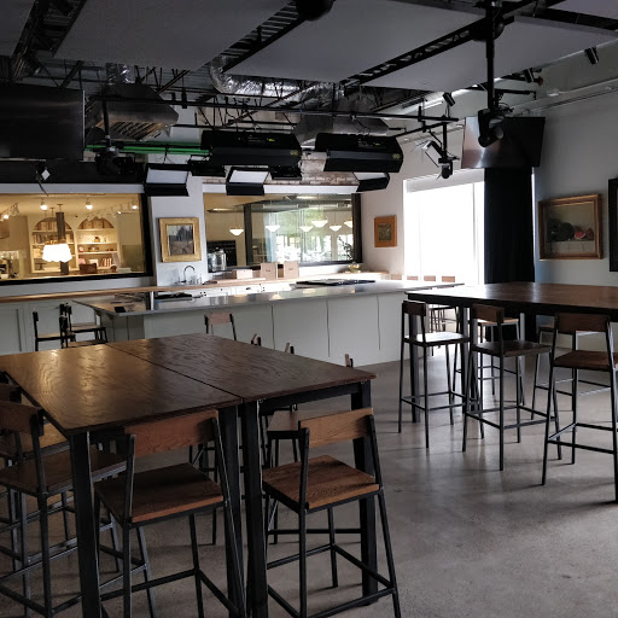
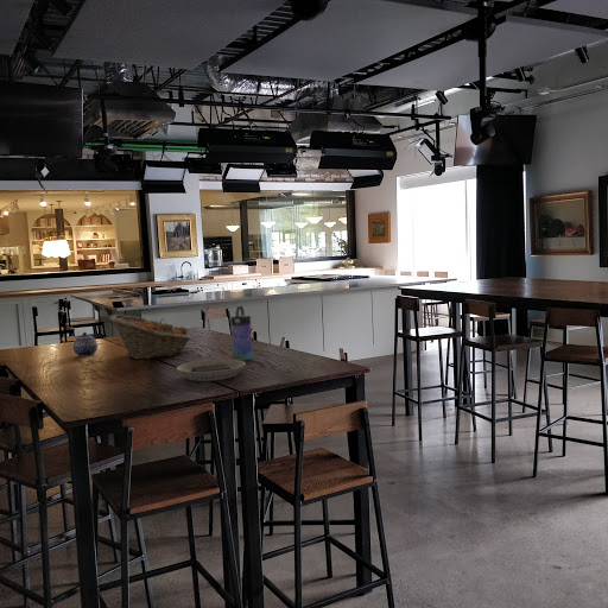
+ teapot (84, 343)
+ water bottle (241, 331)
+ plate (211, 369)
+ fruit basket (151, 334)
